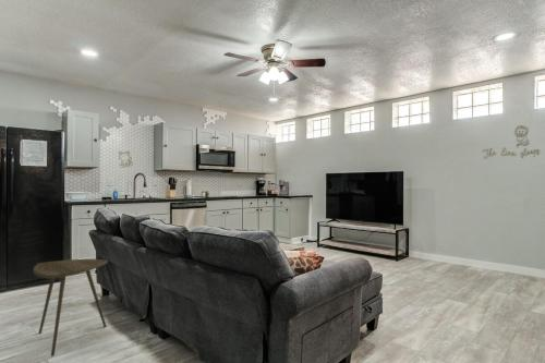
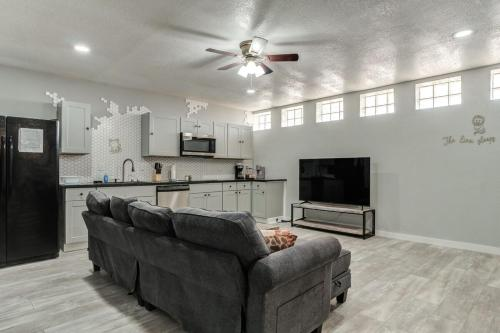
- side table (61, 301)
